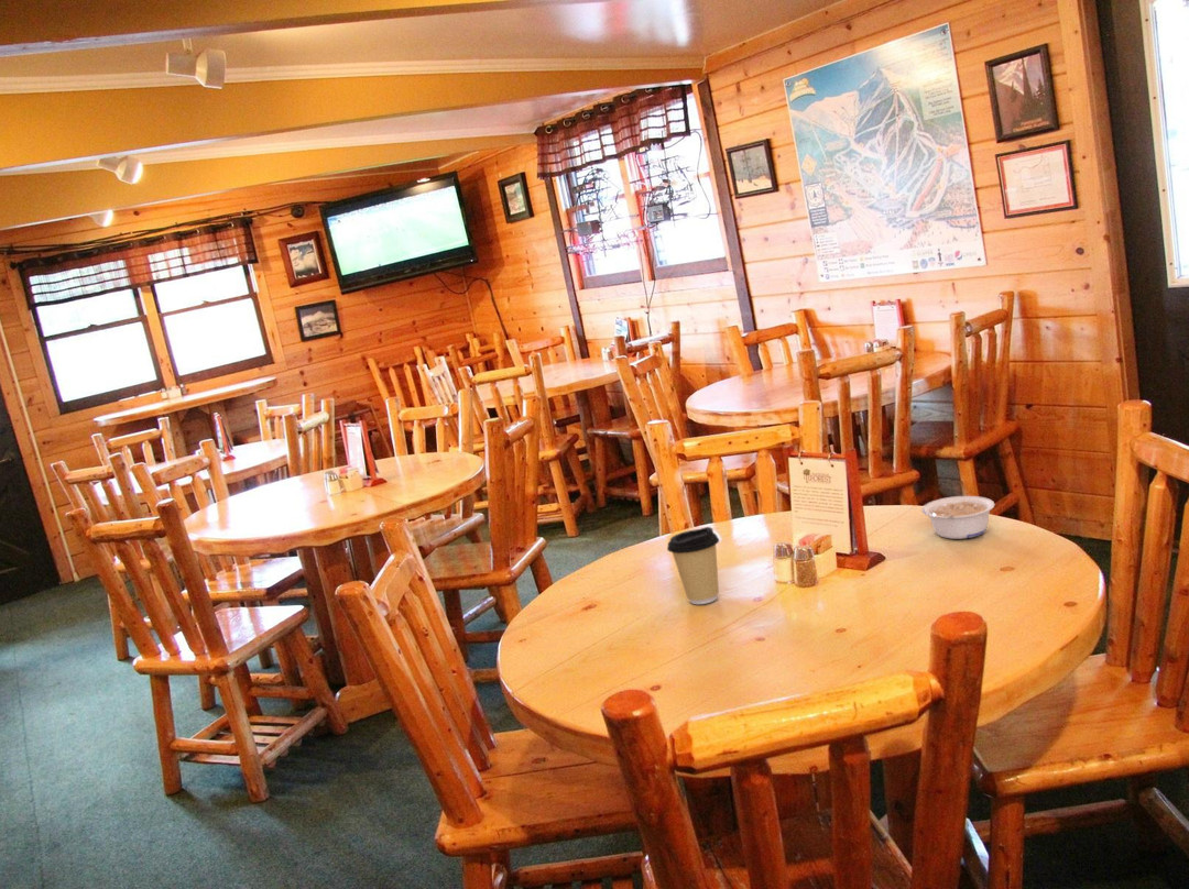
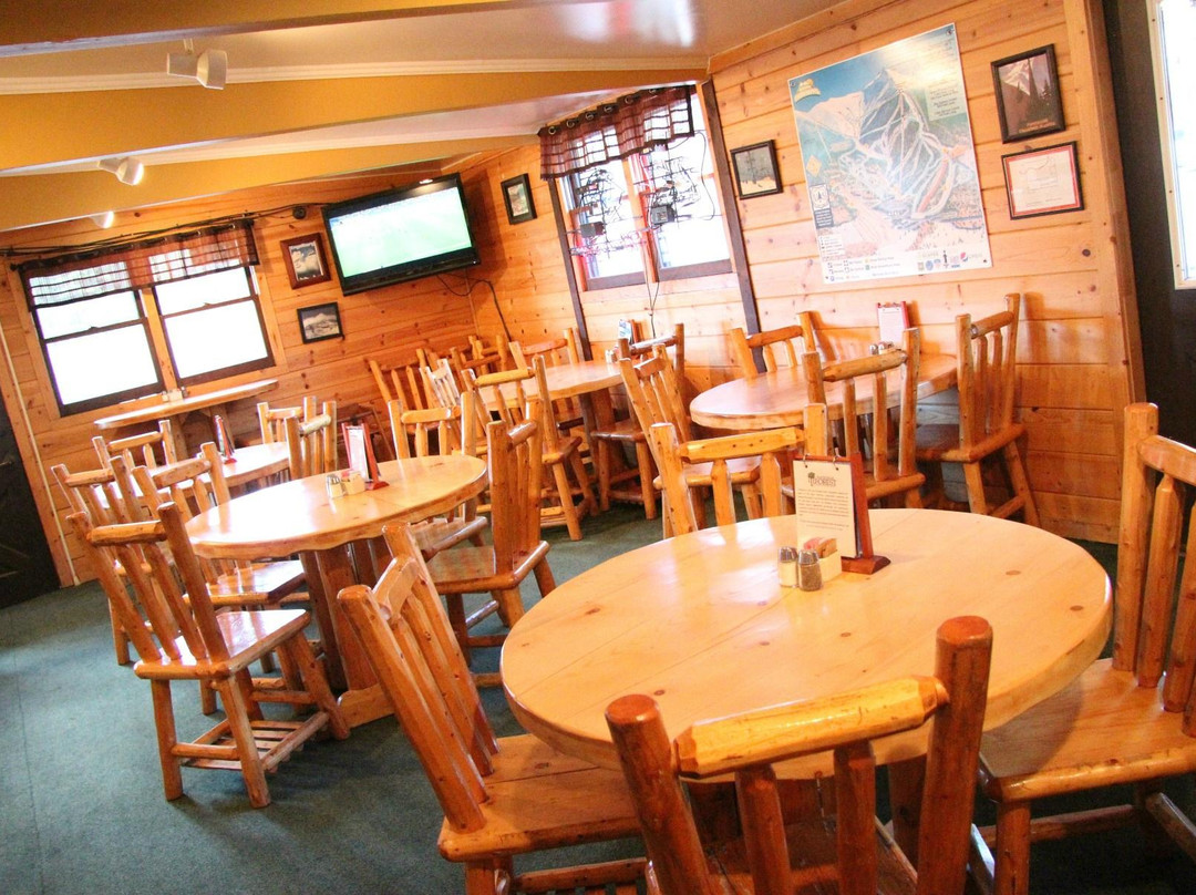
- legume (960, 516)
- coffee cup (697, 566)
